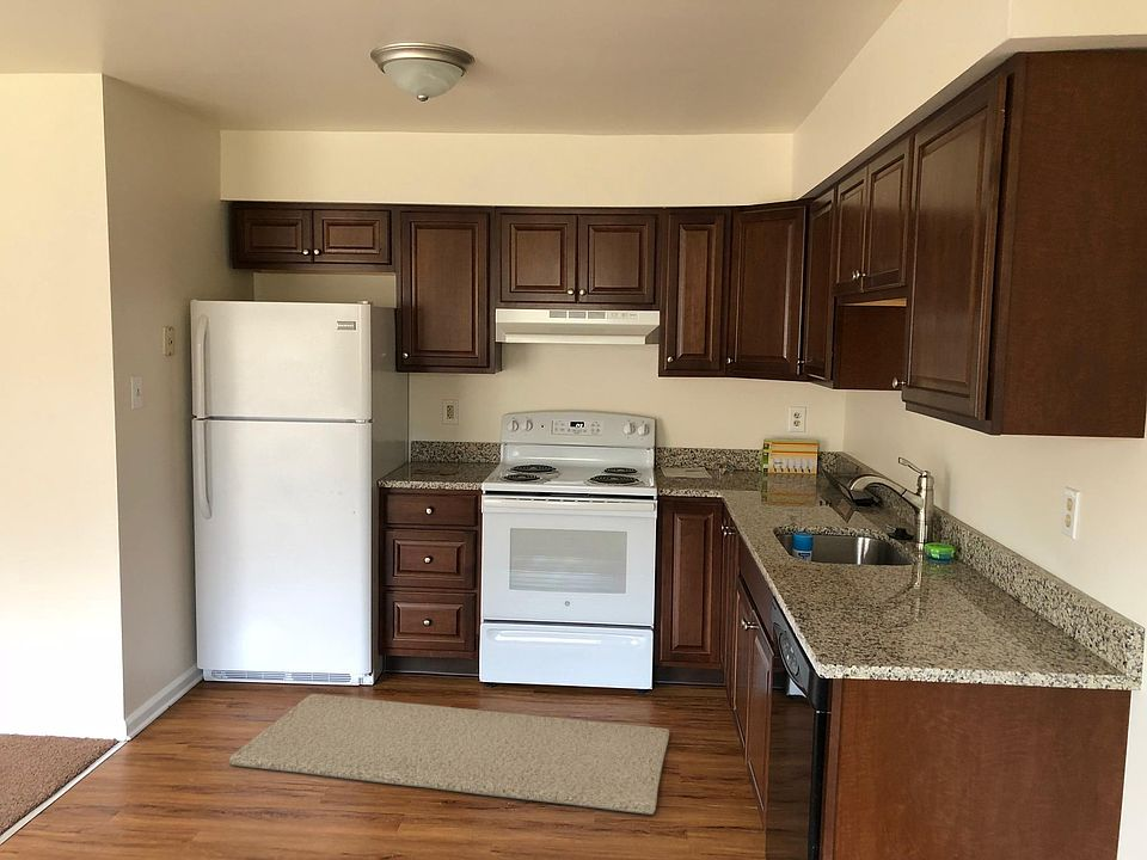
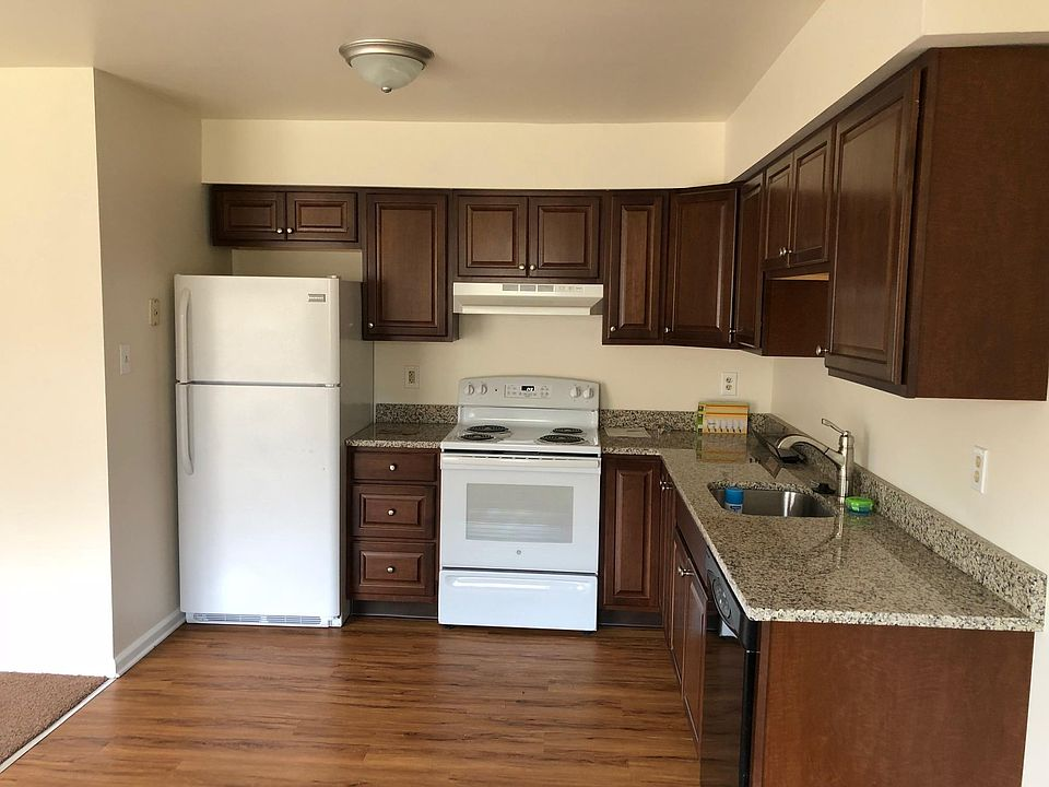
- rug (459, 745)
